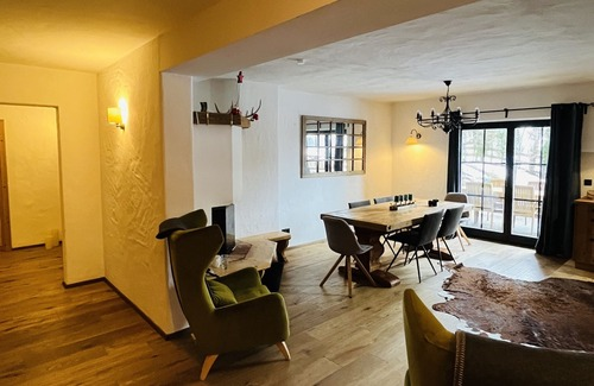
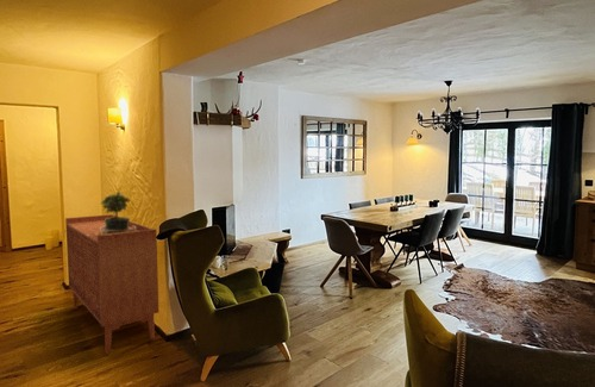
+ sideboard (108, 273)
+ potted plant (114, 212)
